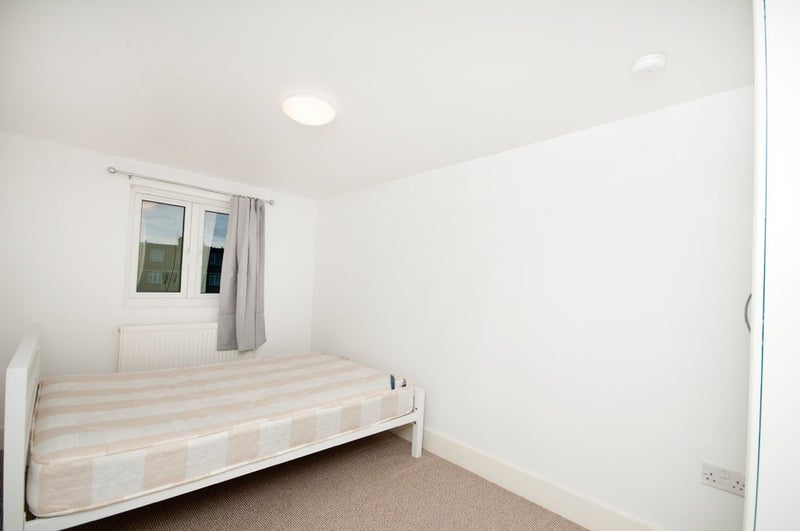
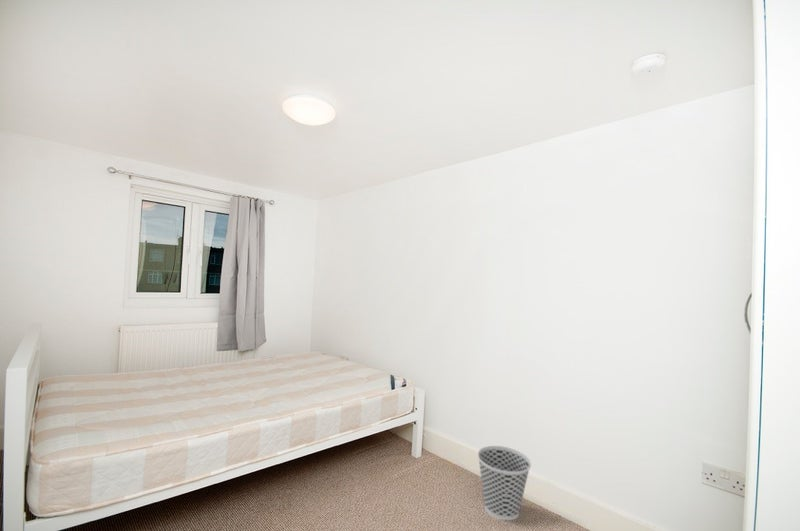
+ wastebasket (502, 483)
